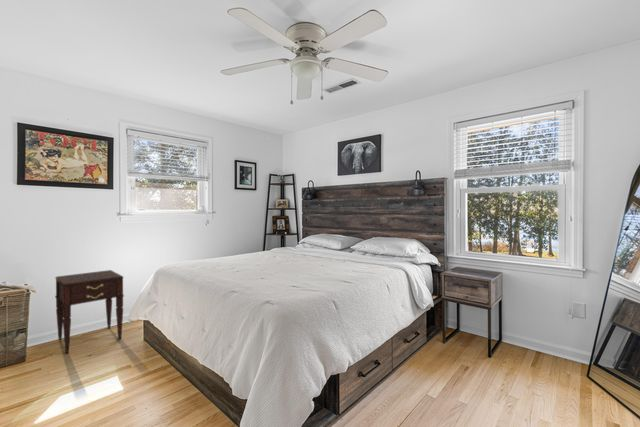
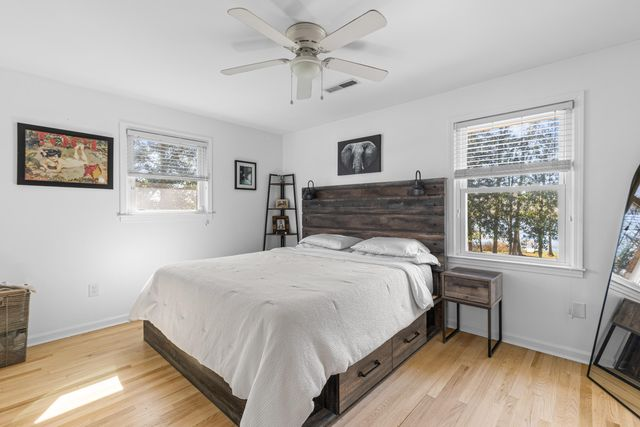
- nightstand (86, 302)
